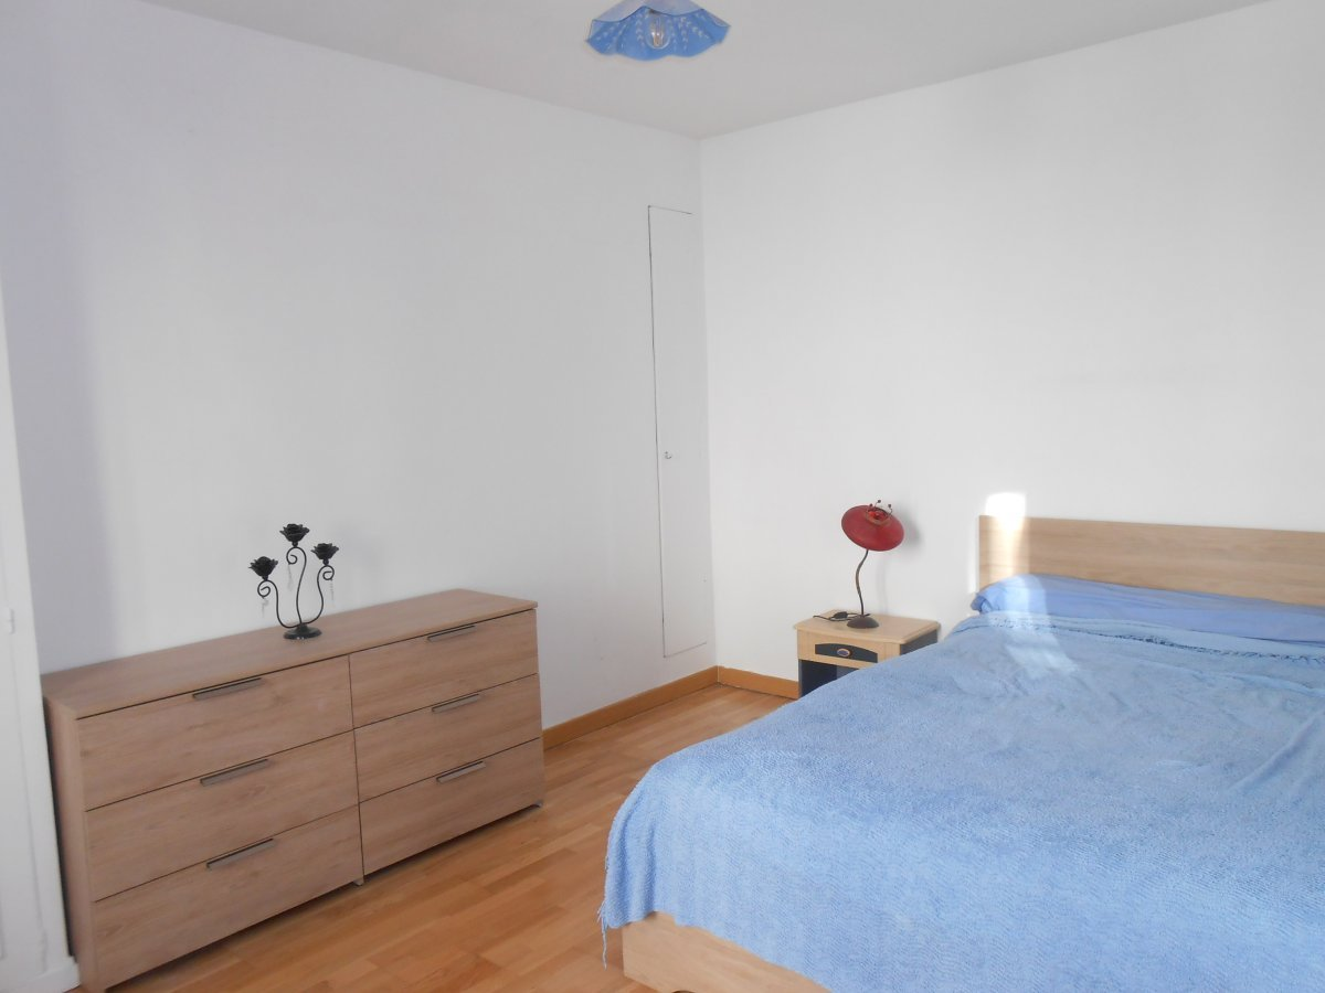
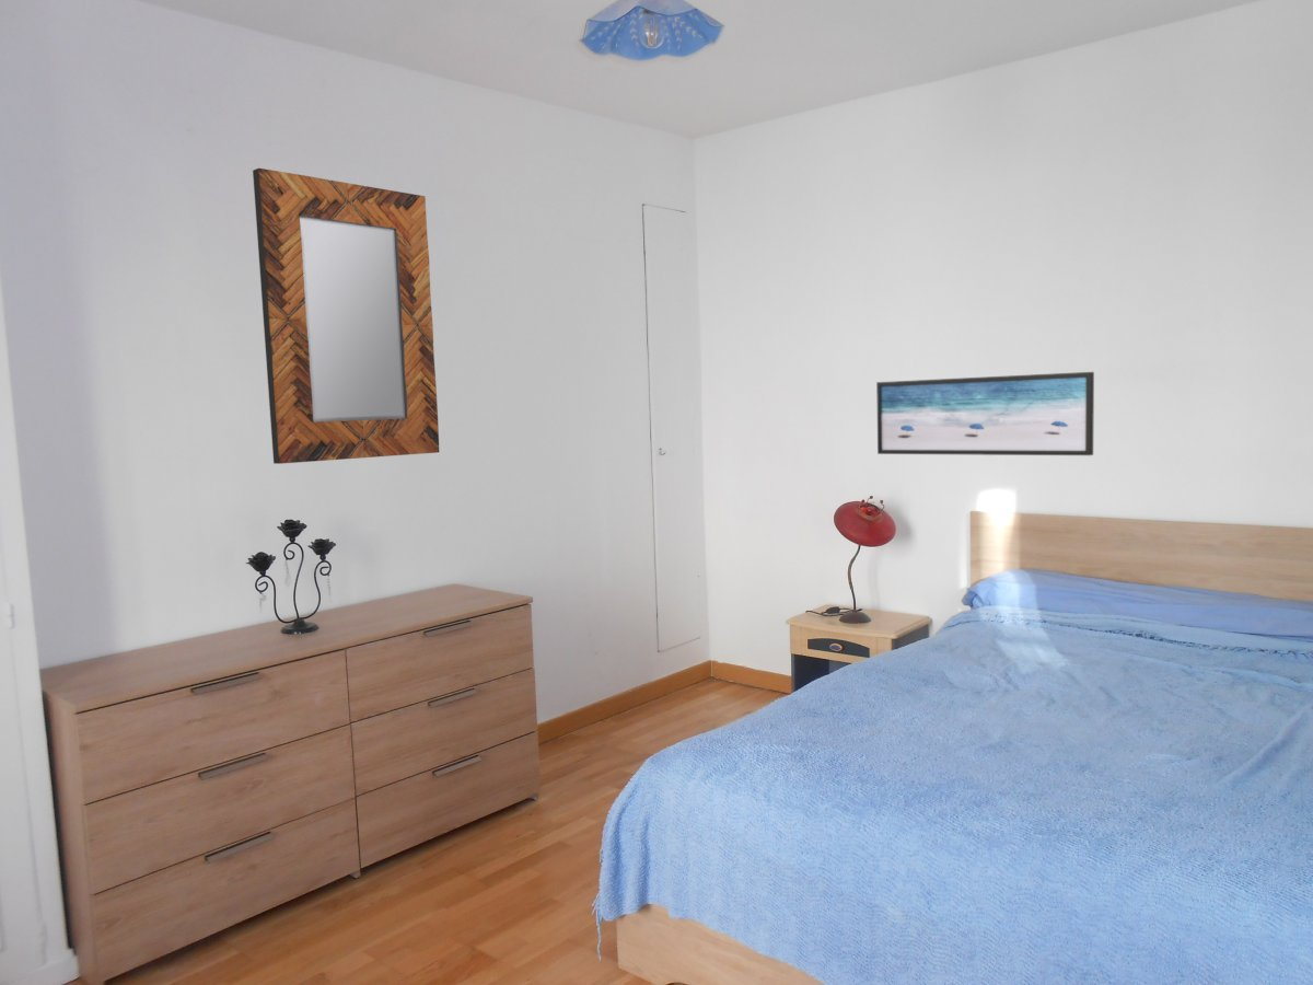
+ wall art (977, 416)
+ home mirror (353, 322)
